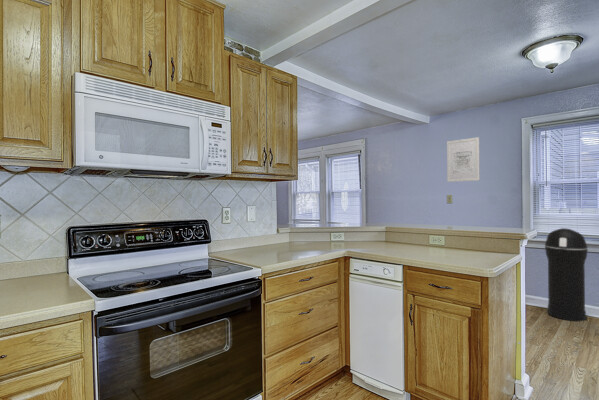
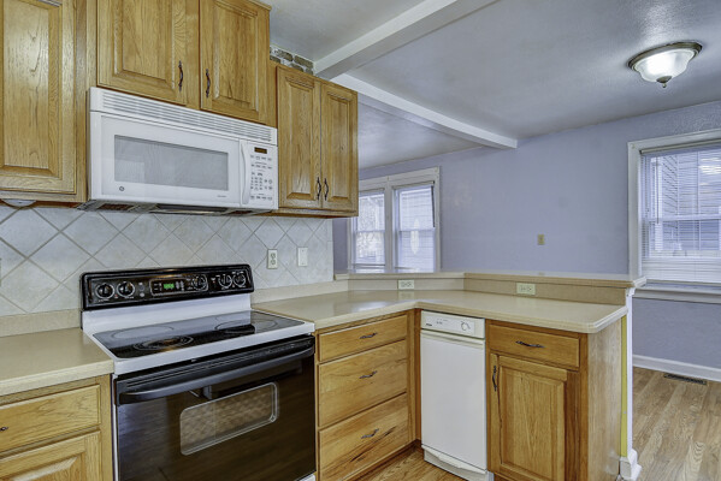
- wall art (462, 160)
- trash can (565, 272)
